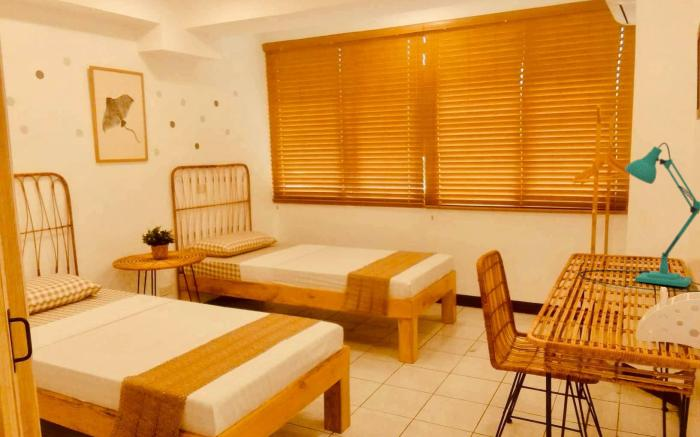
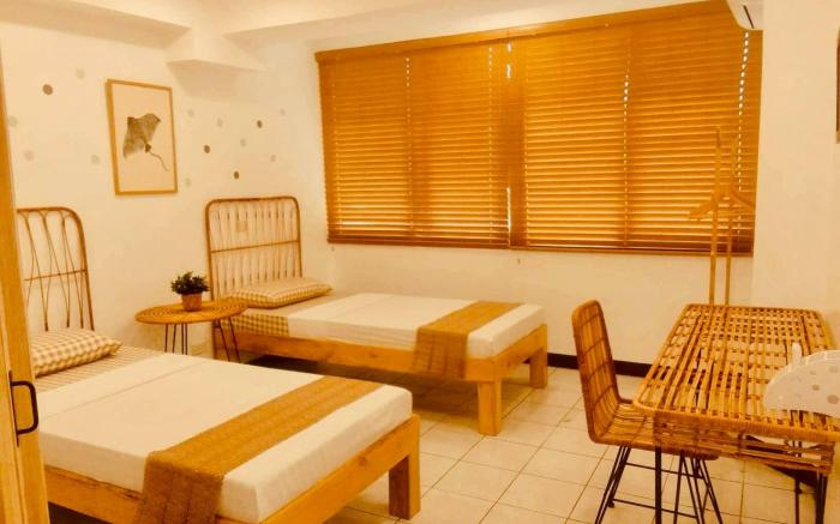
- desk lamp (649, 183)
